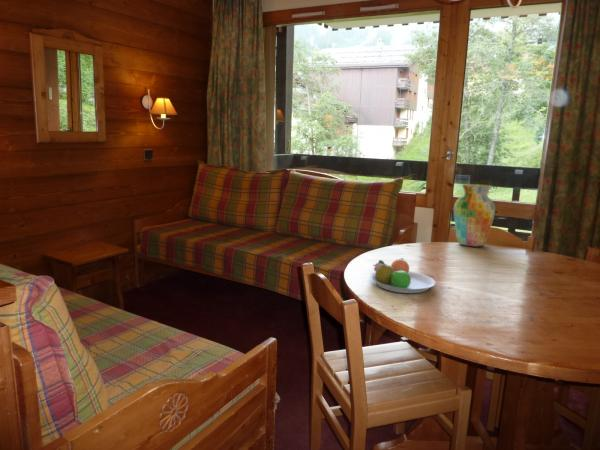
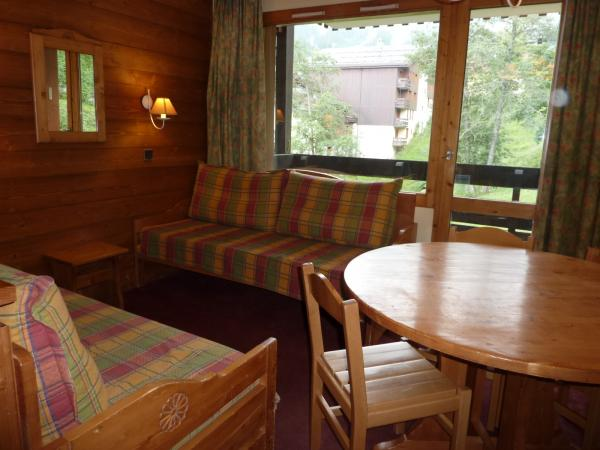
- vase (473, 215)
- fruit bowl (401, 273)
